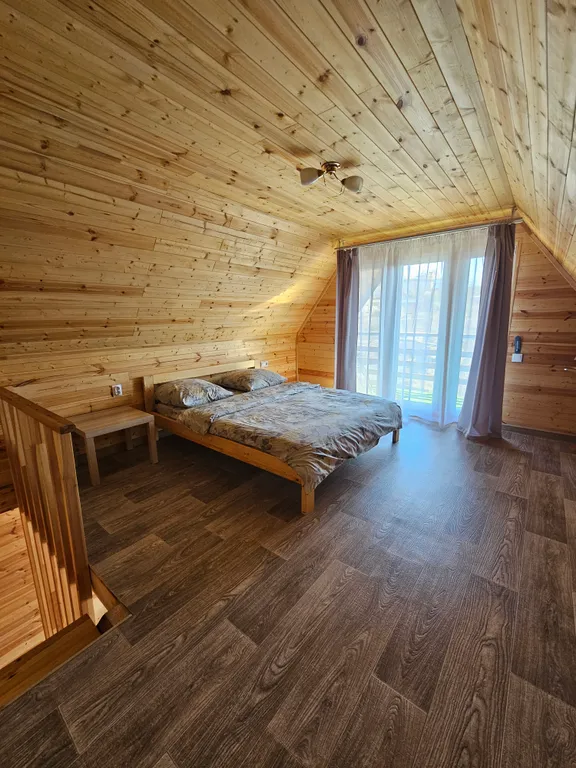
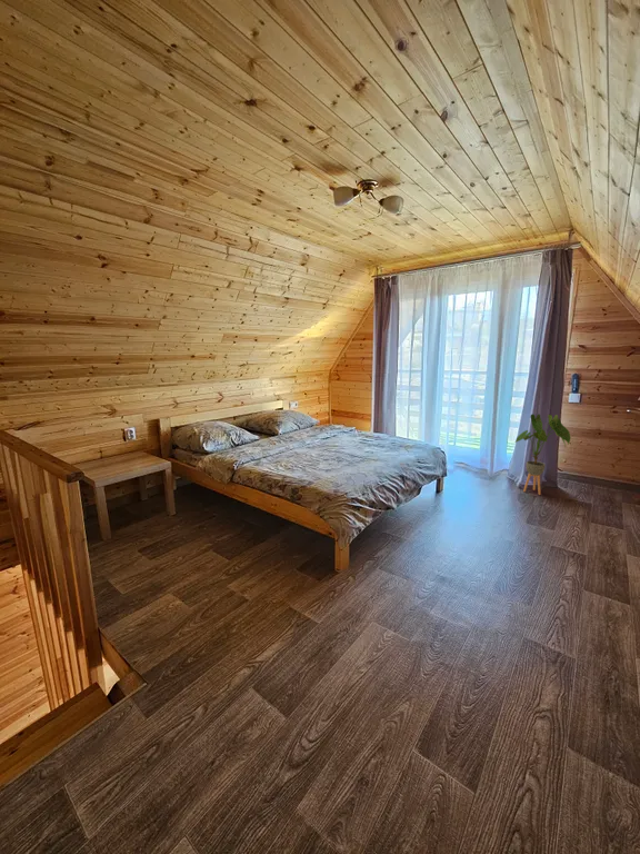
+ house plant (539, 453)
